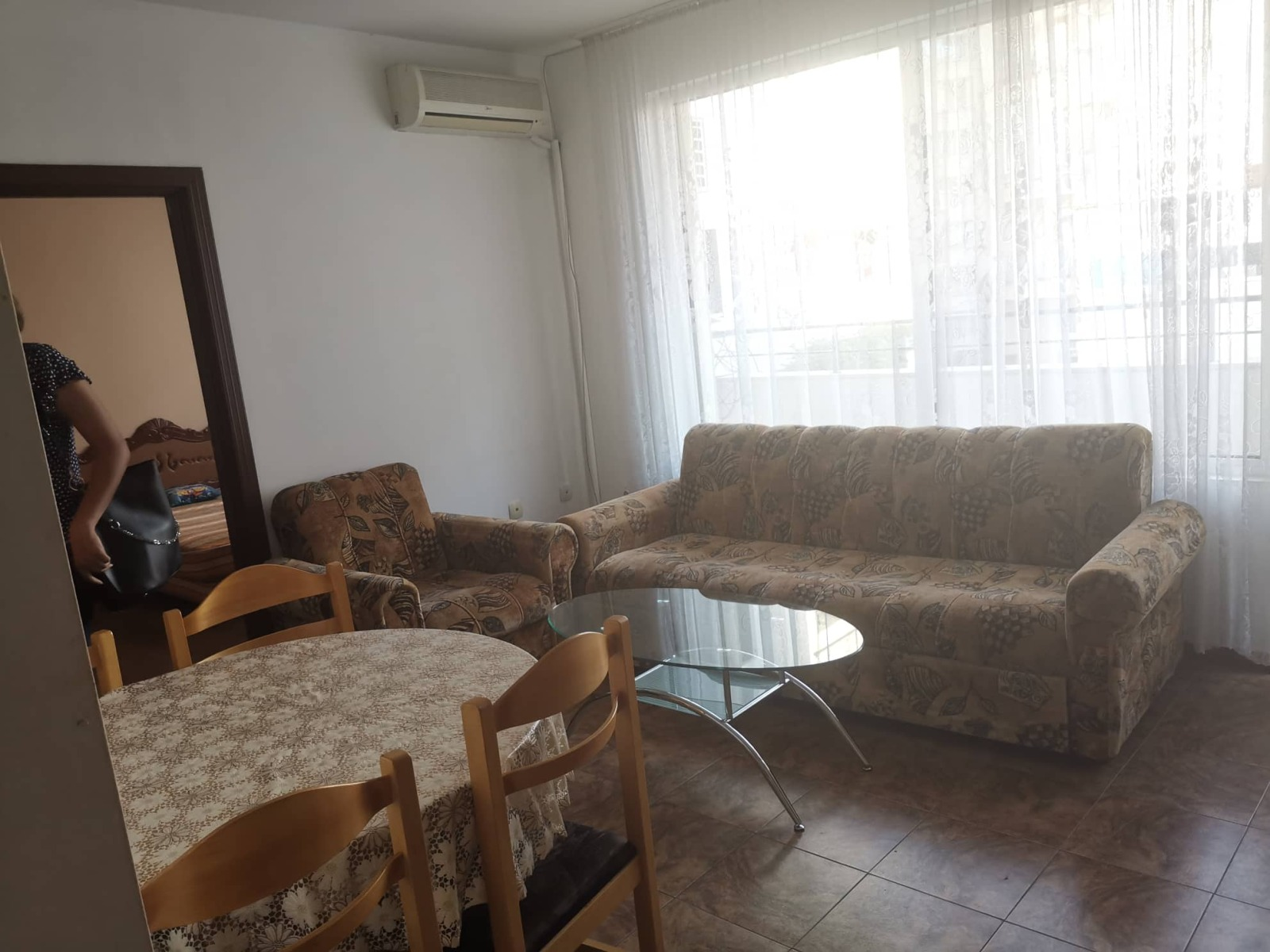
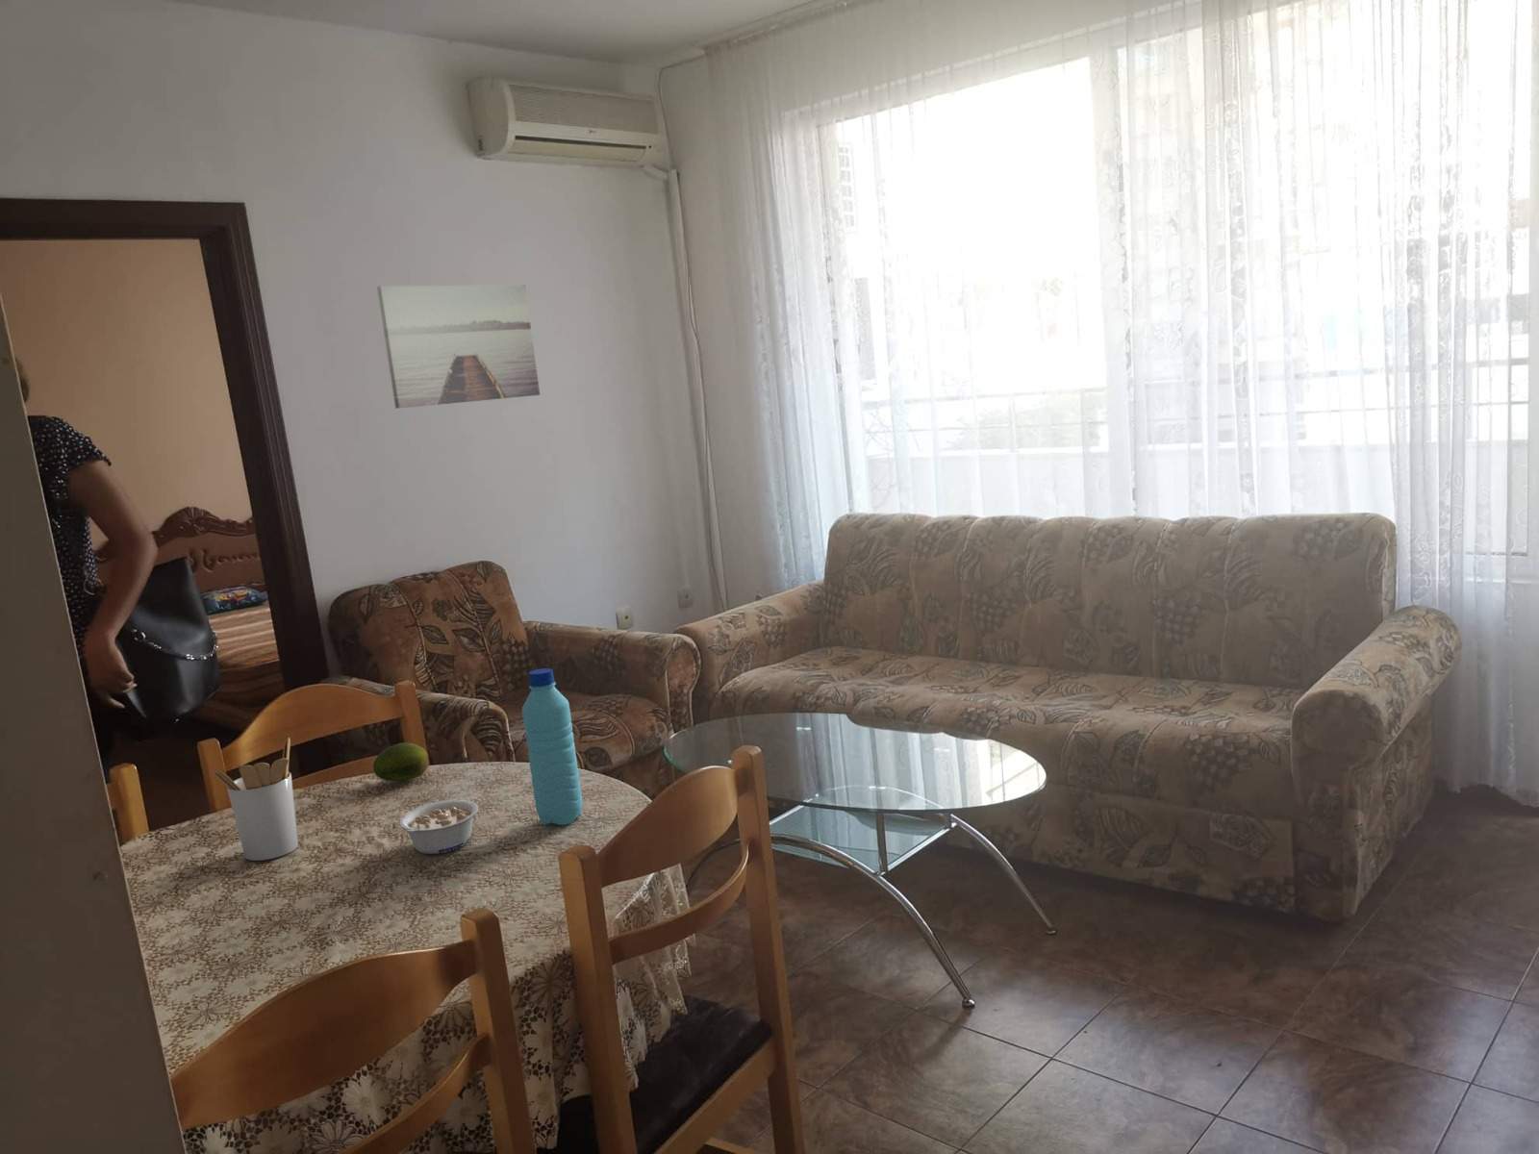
+ water bottle (550, 745)
+ utensil holder (265, 801)
+ fruit (401, 761)
+ legume (441, 825)
+ wall art (463, 343)
